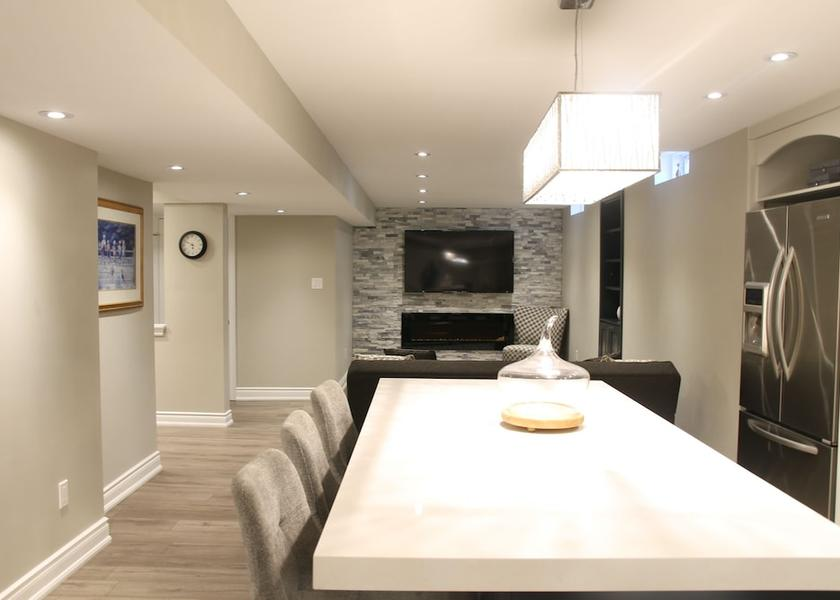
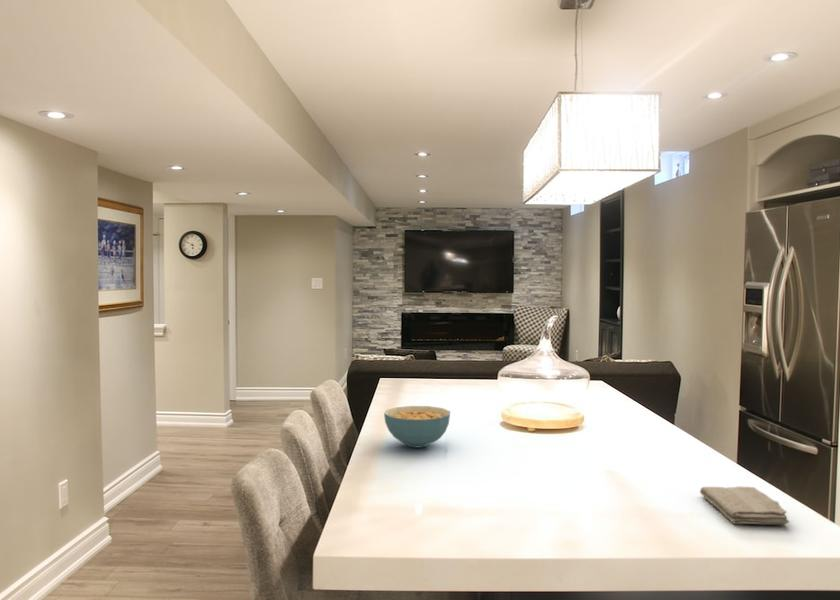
+ washcloth (742, 503)
+ cereal bowl (417, 428)
